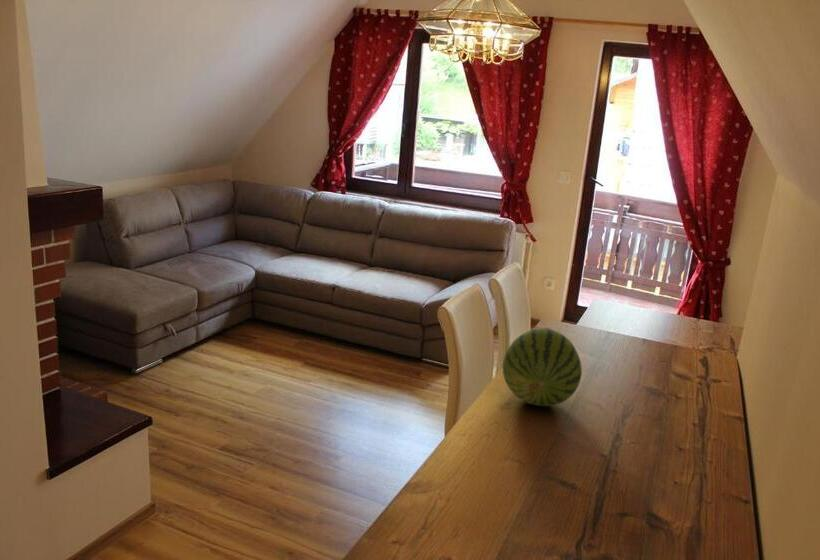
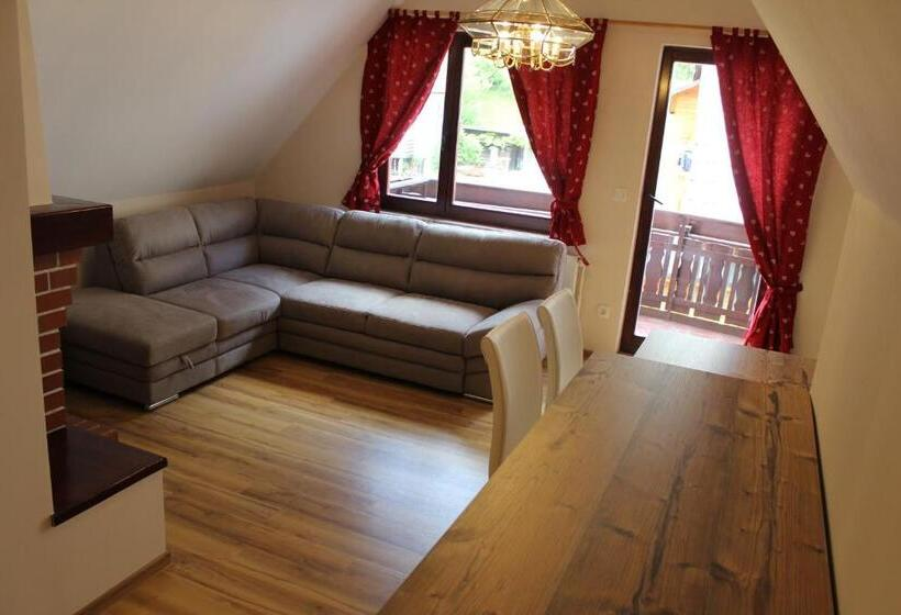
- fruit (542, 366)
